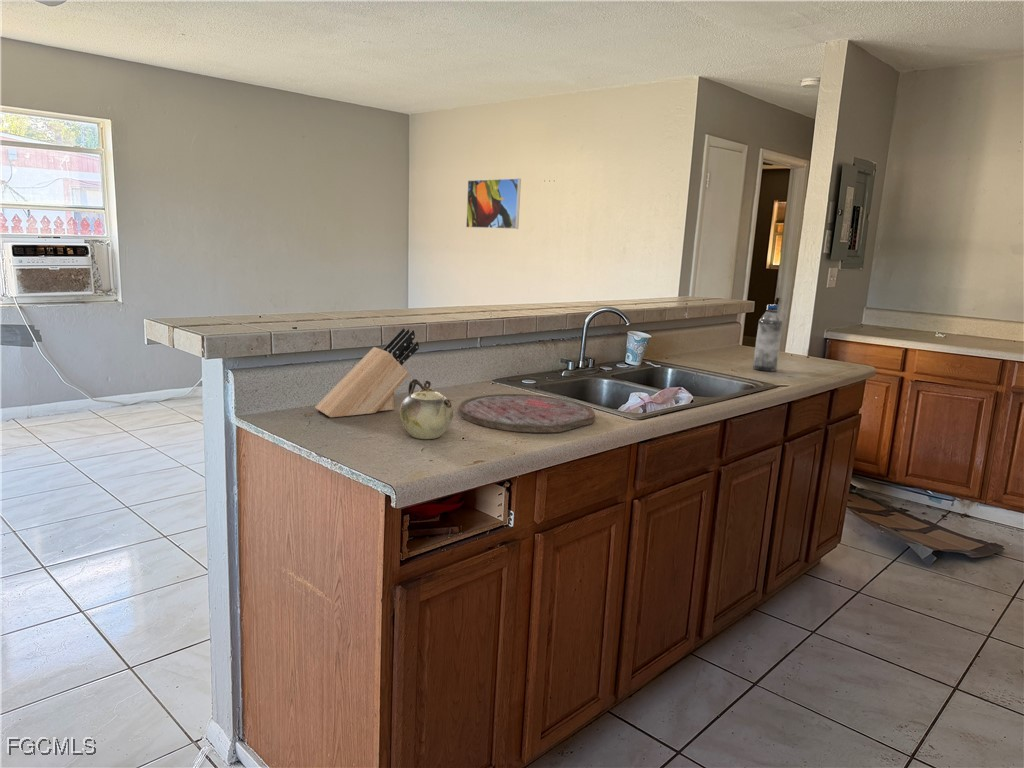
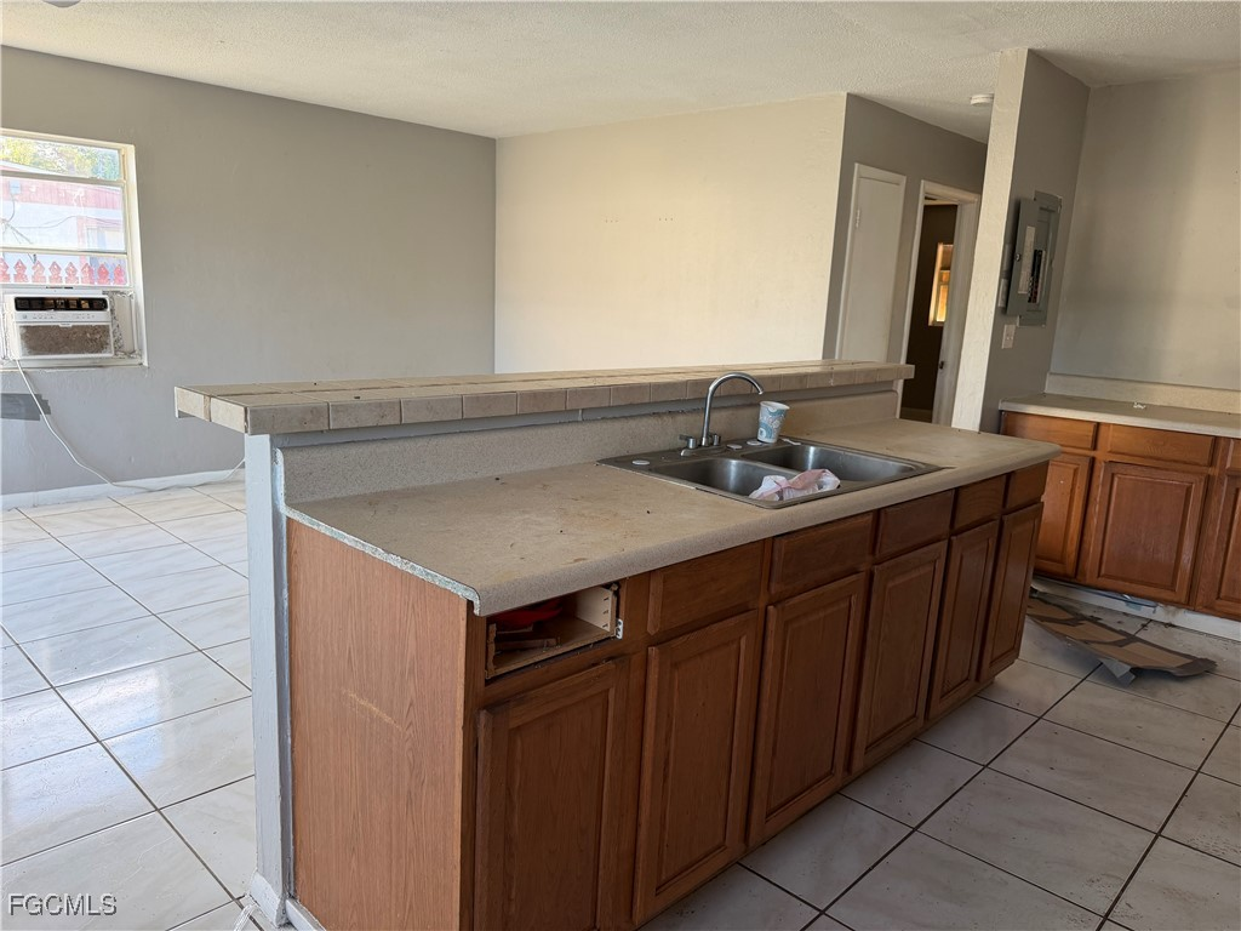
- cutting board (526, 411)
- teapot (428, 408)
- knife block (370, 369)
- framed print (492, 204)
- water bottle (768, 337)
